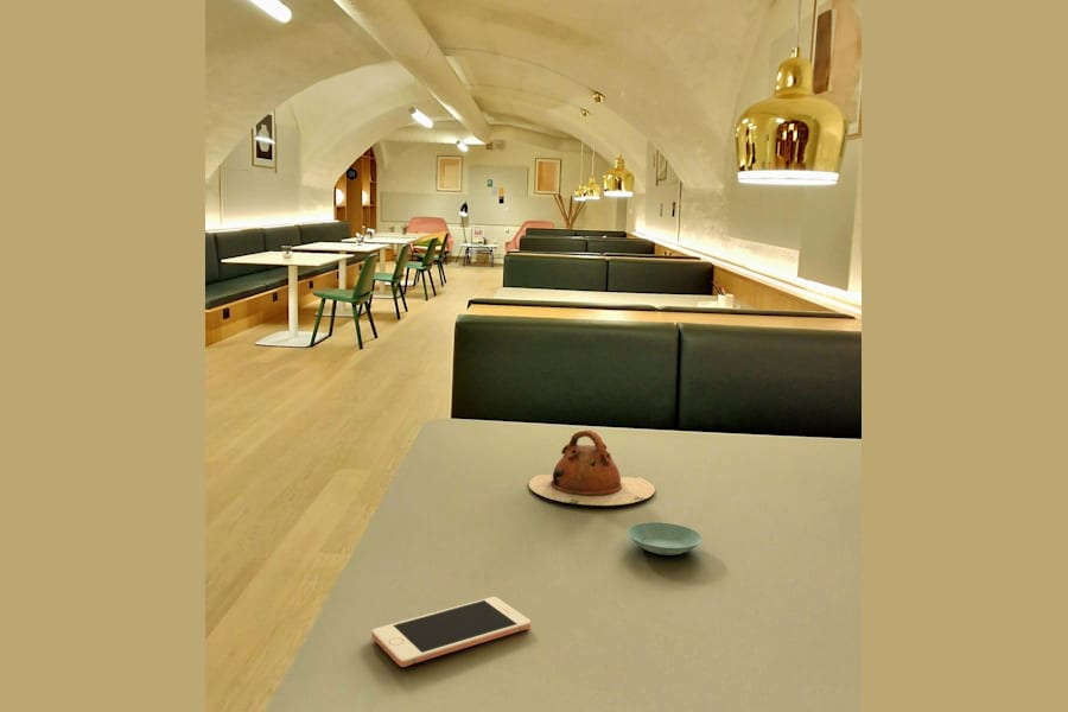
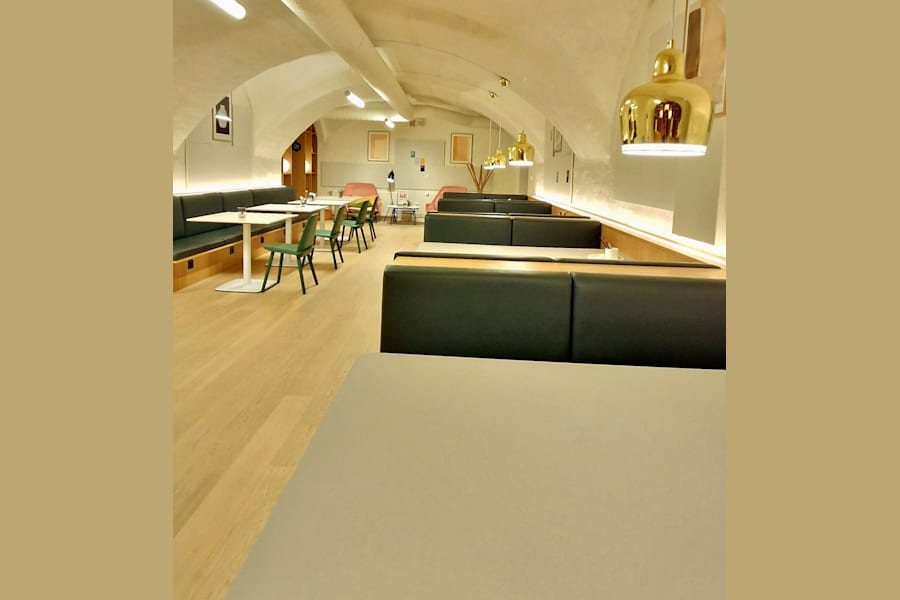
- saucer (663, 540)
- cell phone (452, 629)
- teapot (592, 458)
